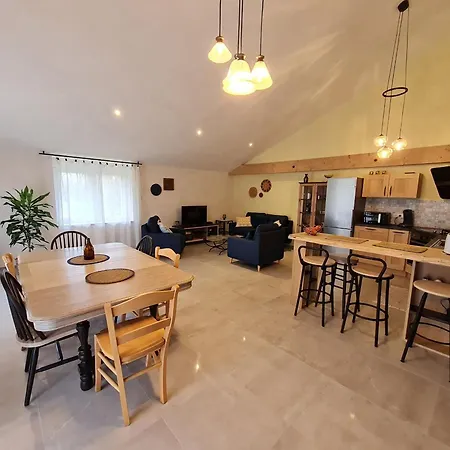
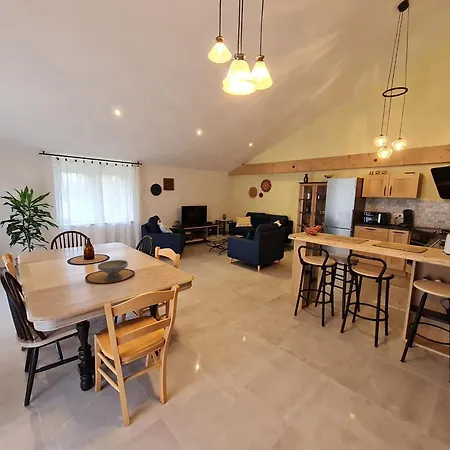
+ bowl (113, 270)
